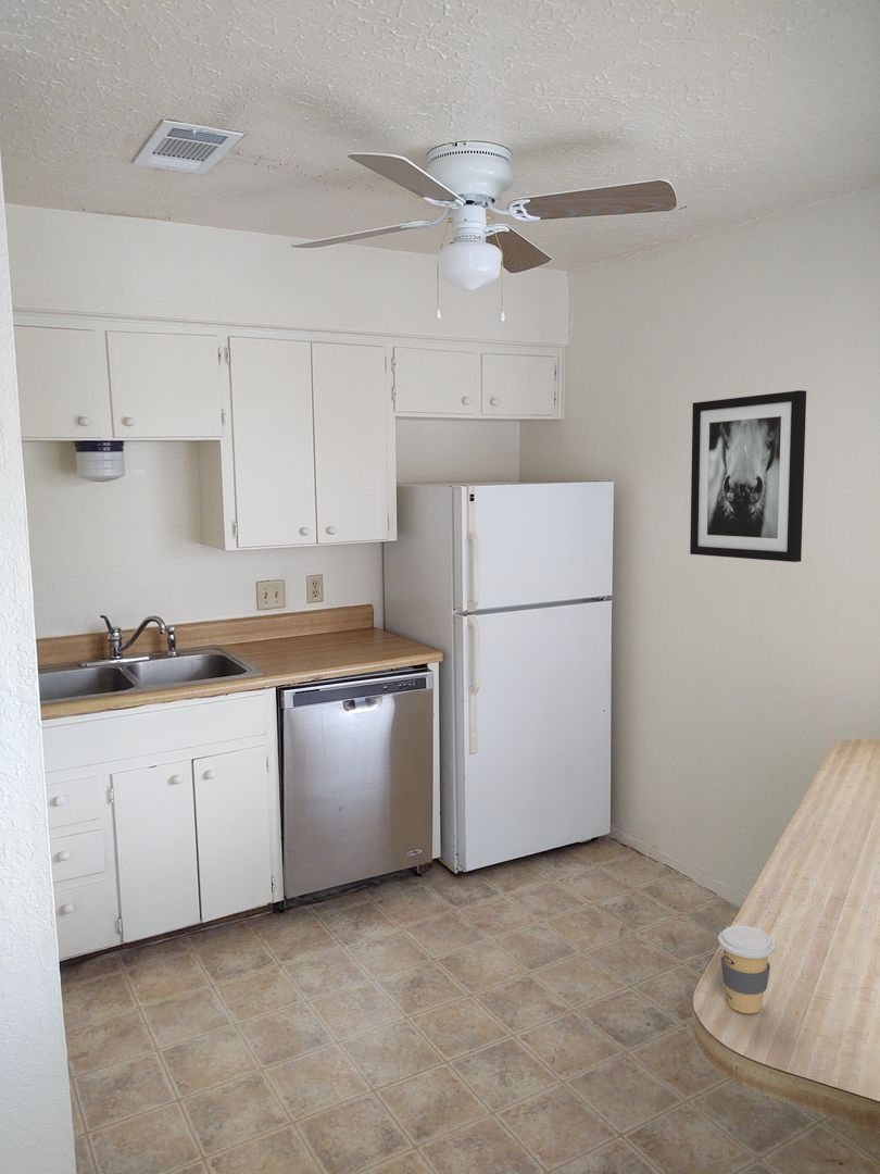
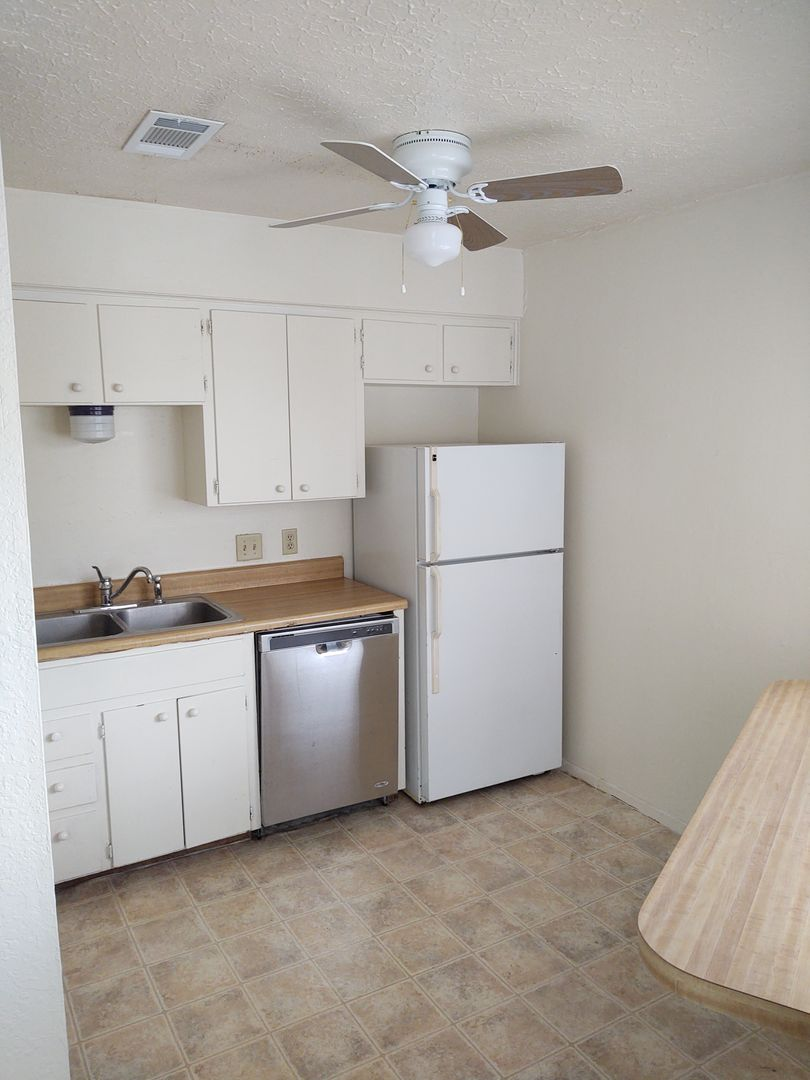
- coffee cup (745, 970)
- wall art (744, 477)
